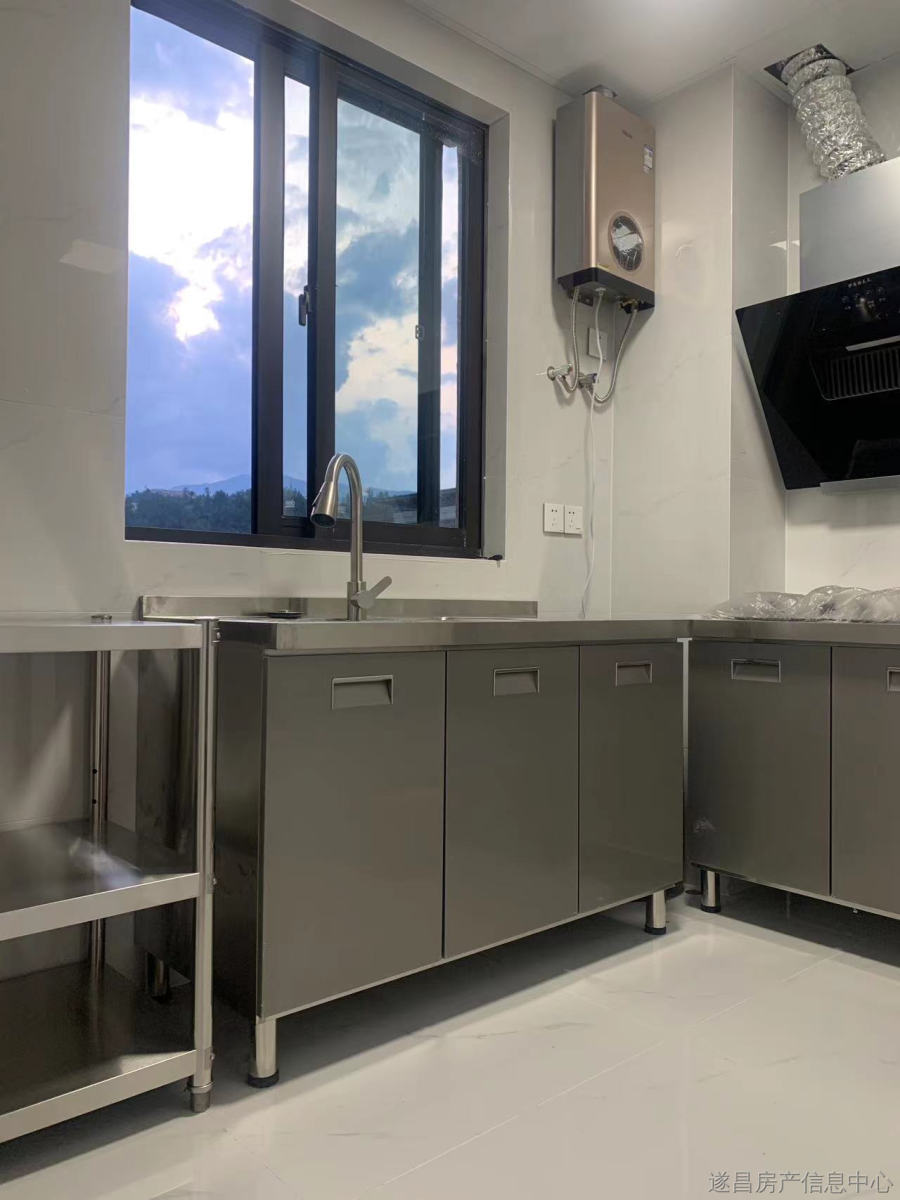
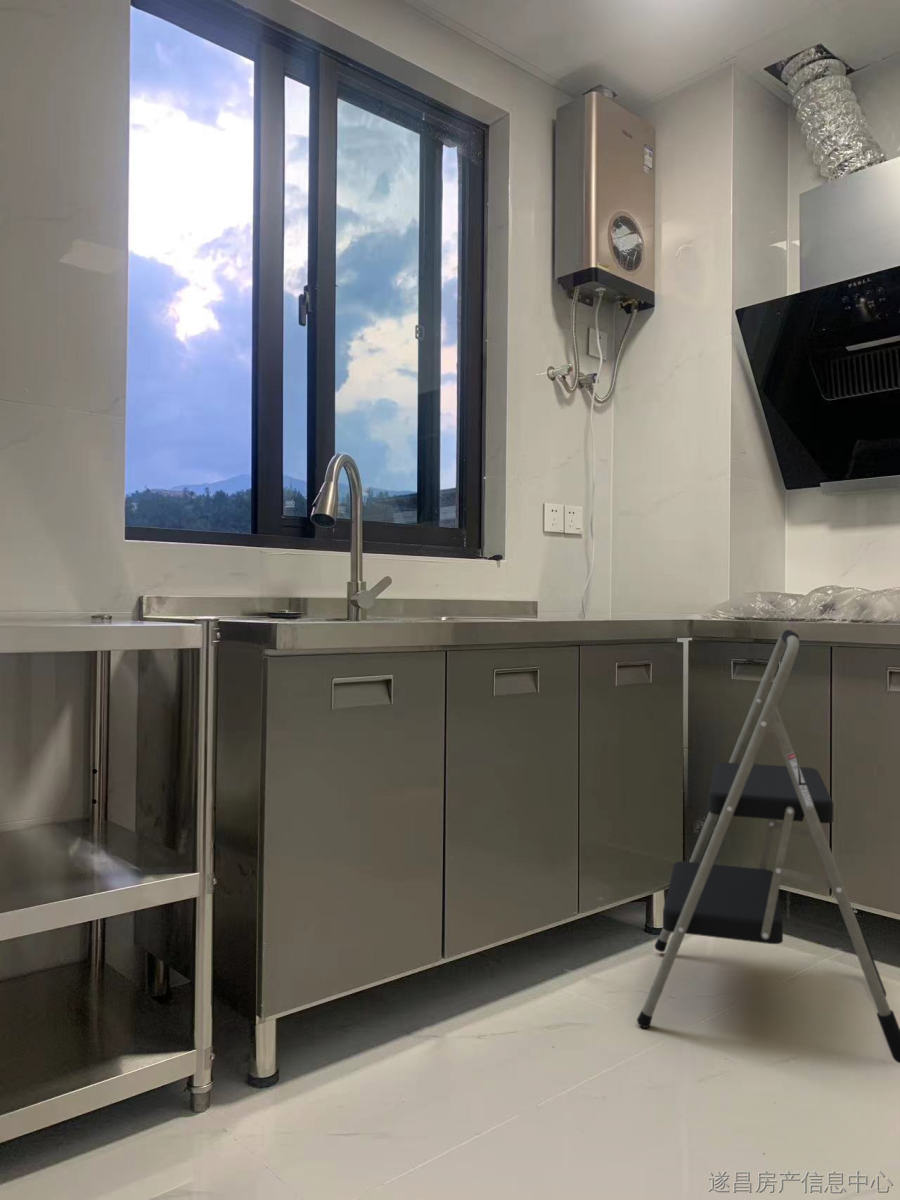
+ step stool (765, 815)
